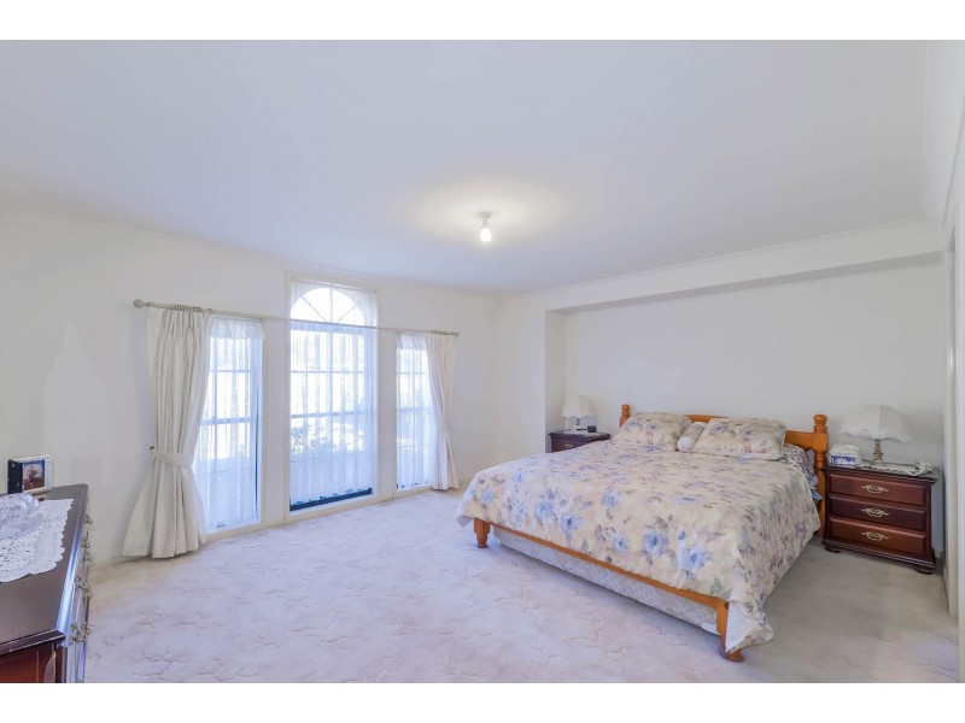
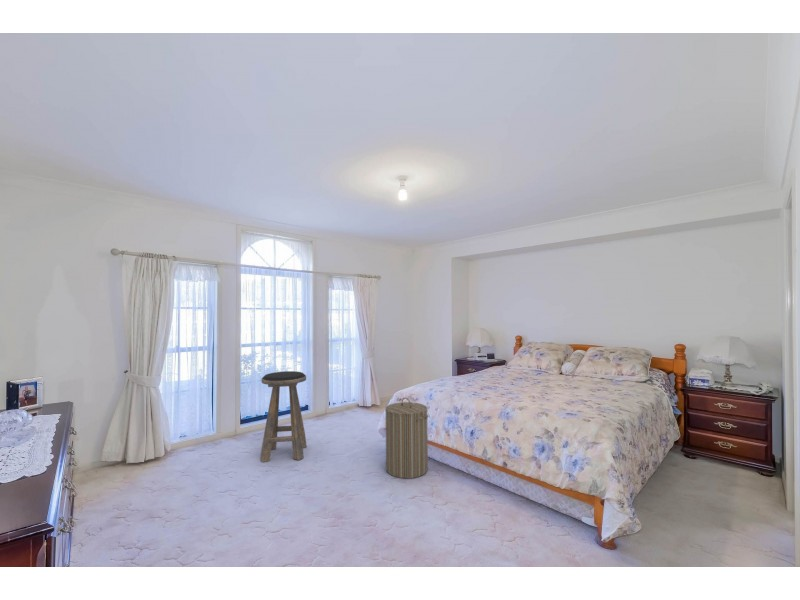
+ laundry hamper (406, 433)
+ stool (290, 413)
